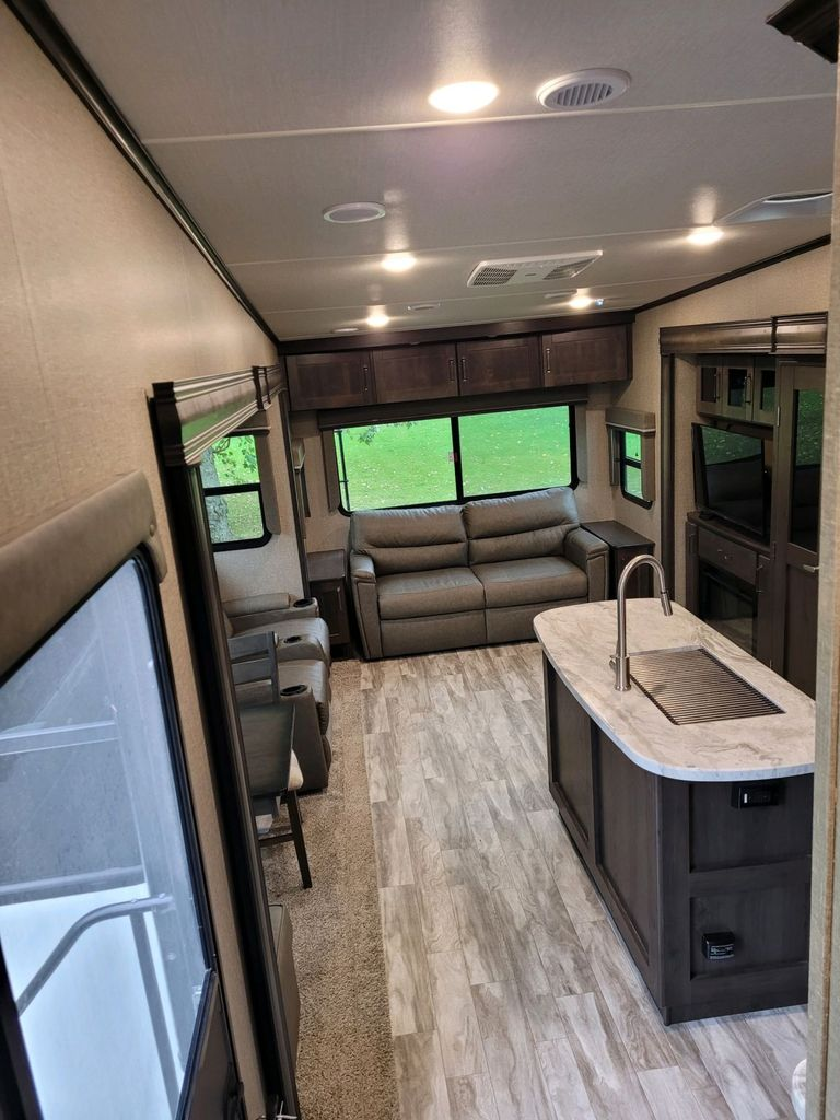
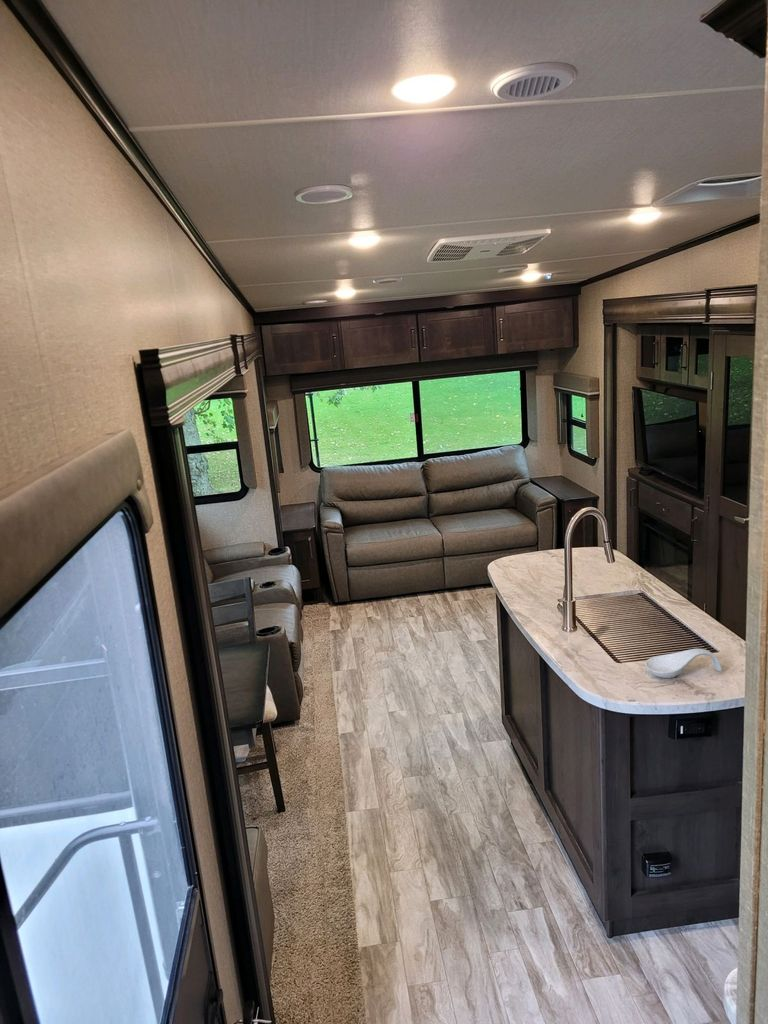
+ spoon rest (682, 662)
